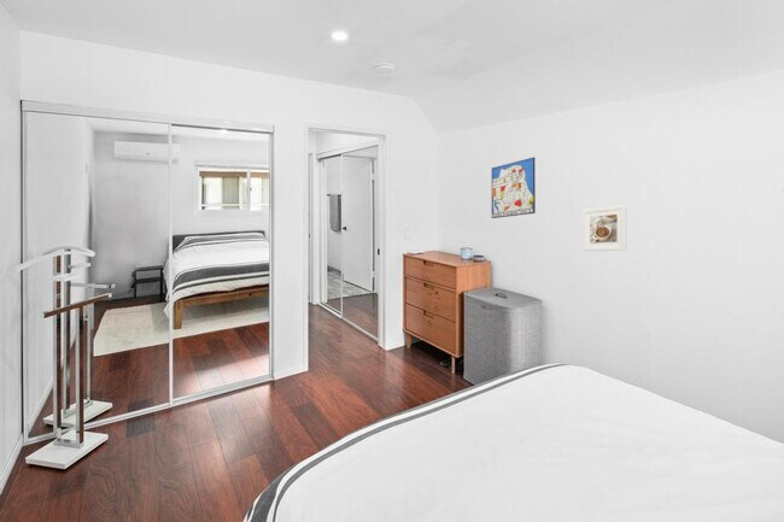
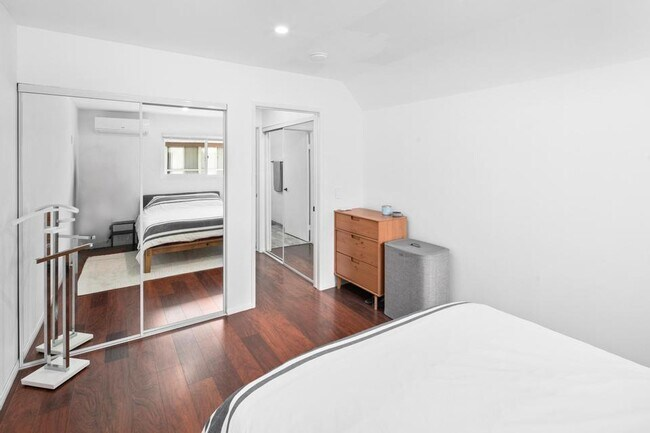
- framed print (603, 229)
- wall art (511, 189)
